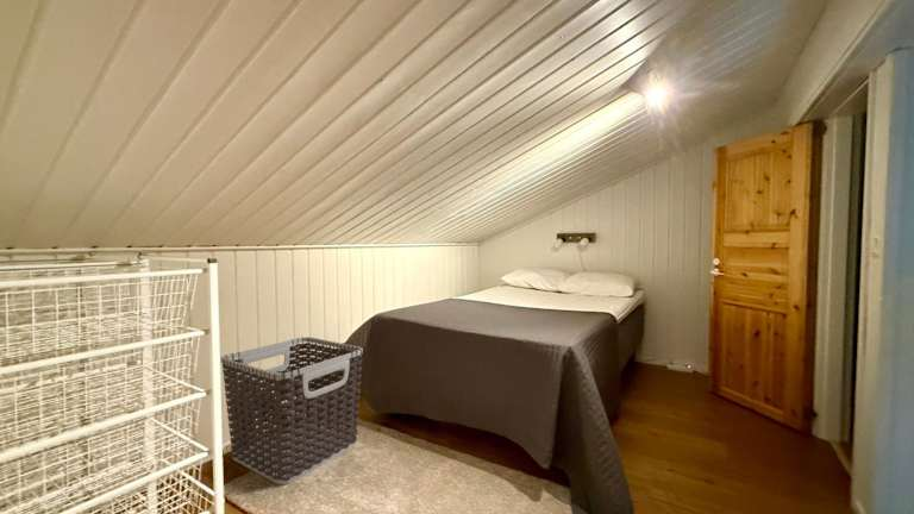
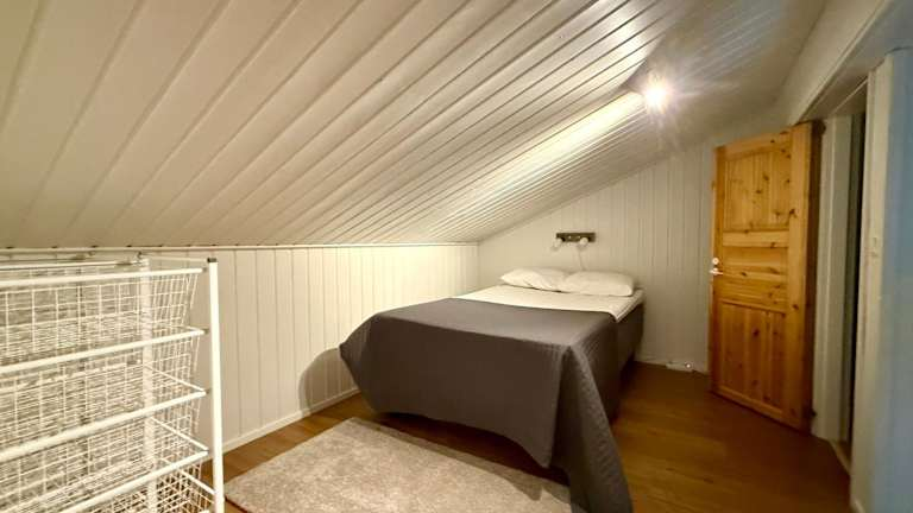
- clothes hamper (295, 401)
